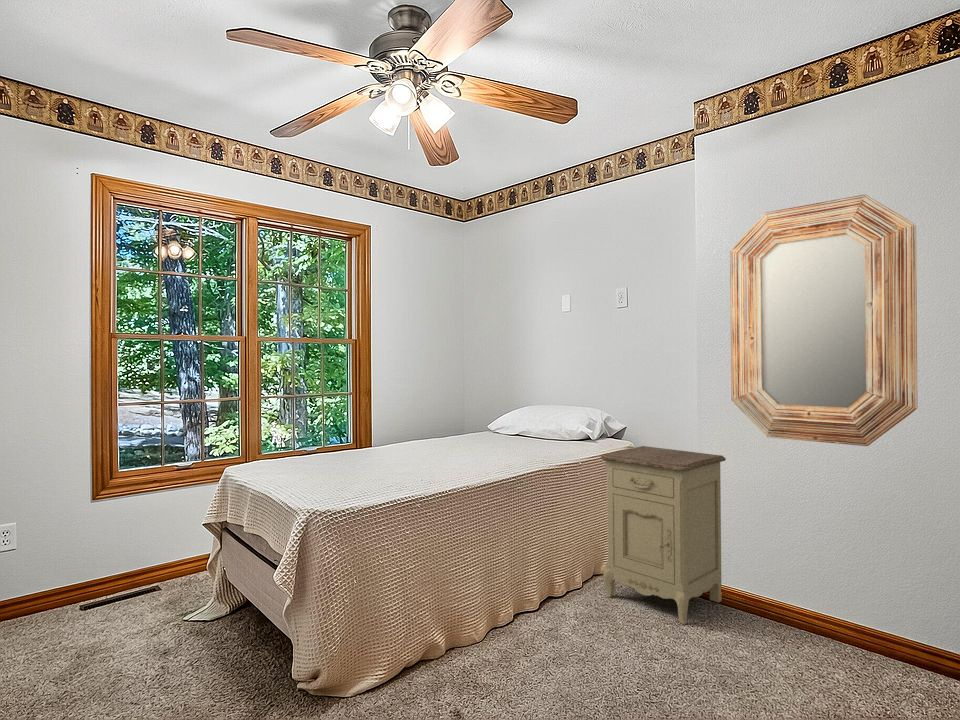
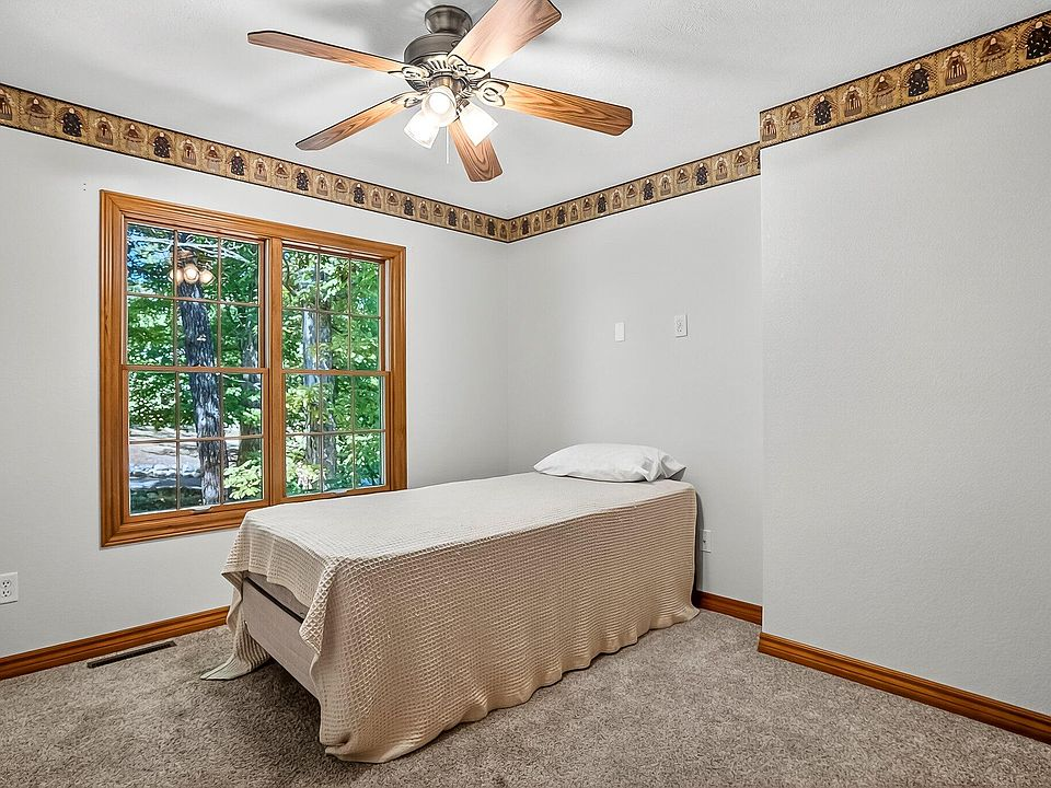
- home mirror (812, 322)
- nightstand (658, 528)
